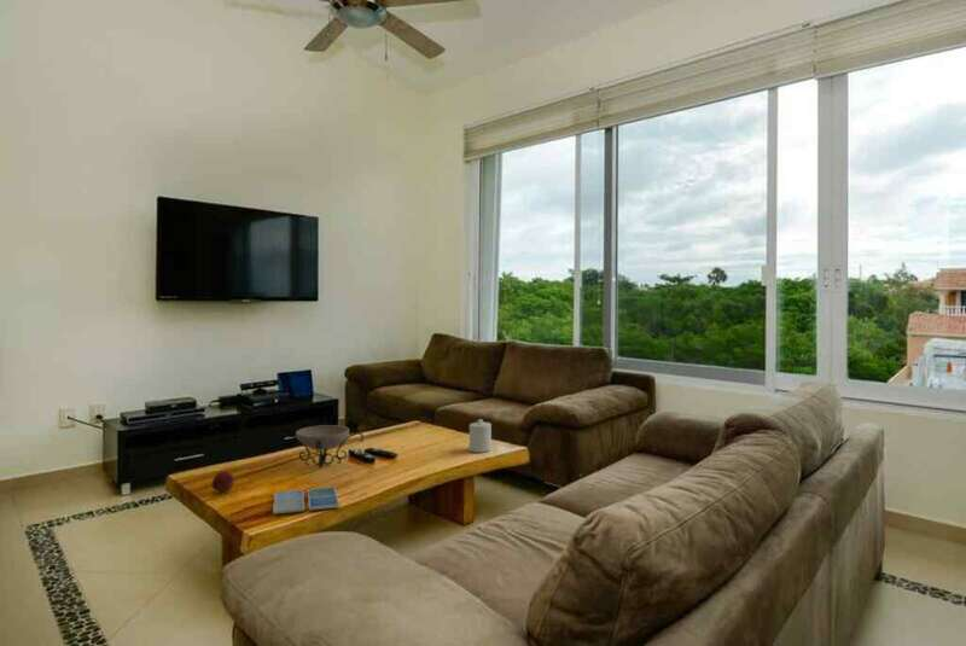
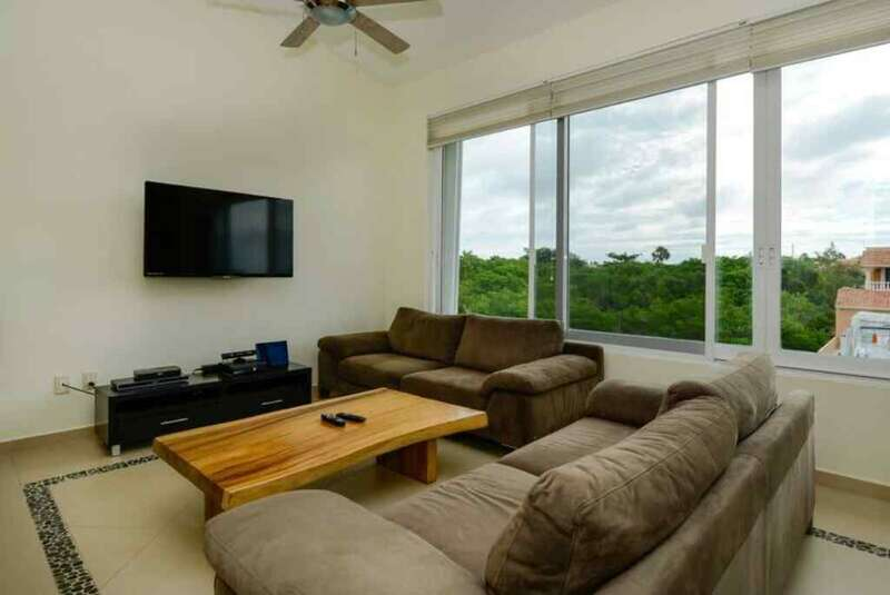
- decorative bowl (322, 447)
- candle (479, 433)
- apple (222, 481)
- drink coaster (308, 499)
